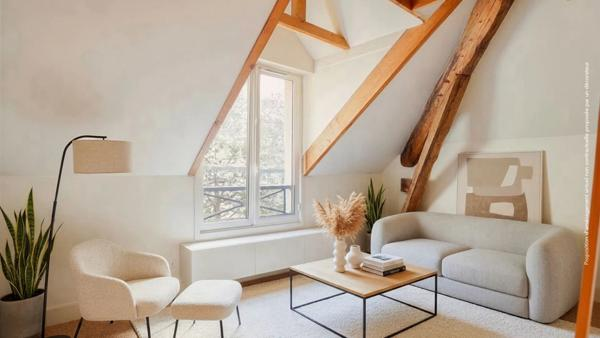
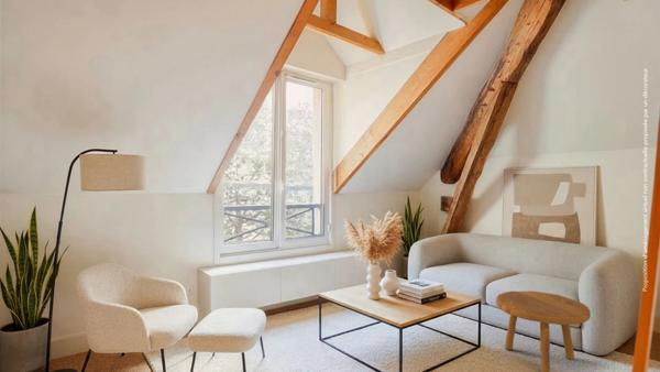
+ footstool (540, 330)
